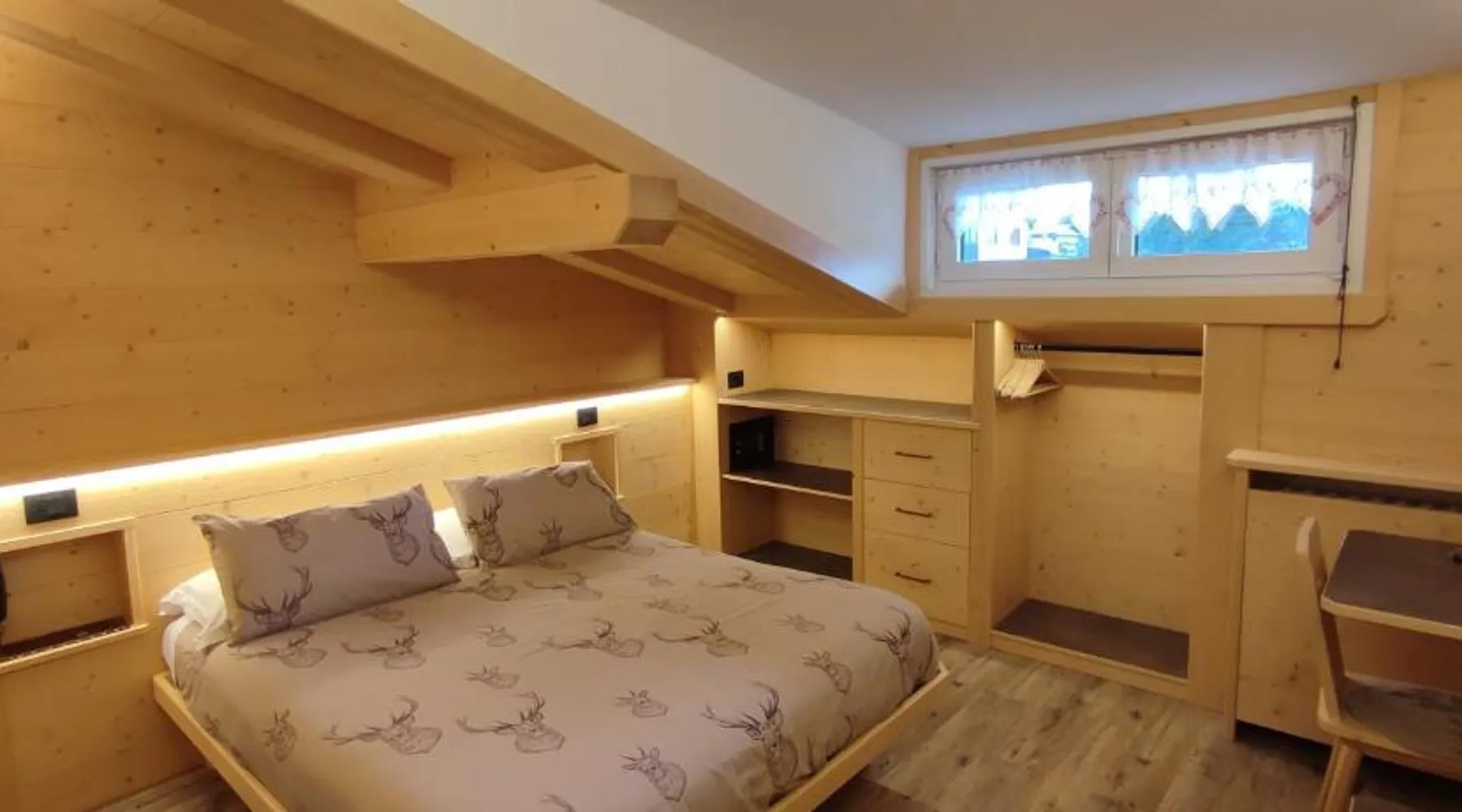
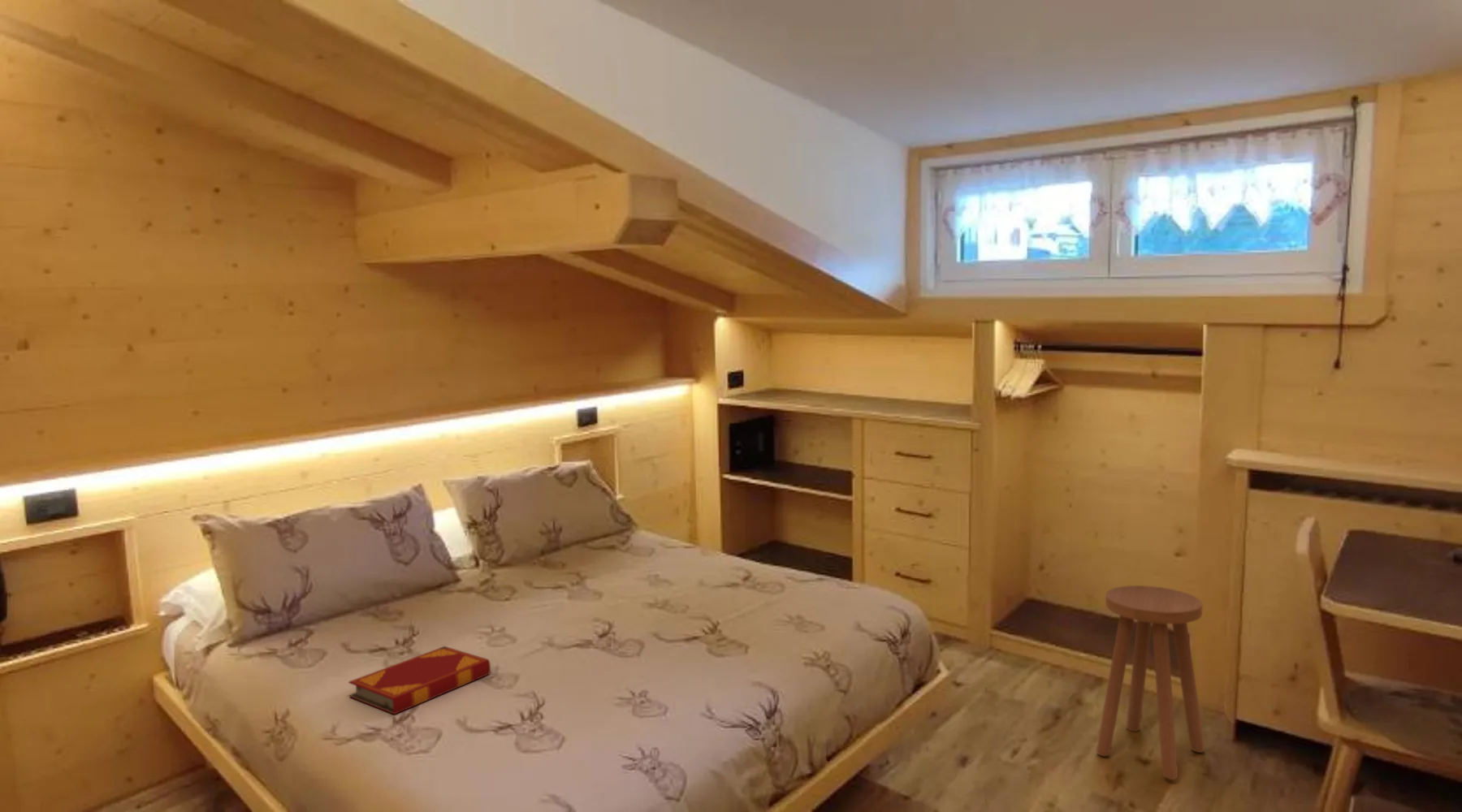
+ stool (1156, 676)
+ hardback book (422, 677)
